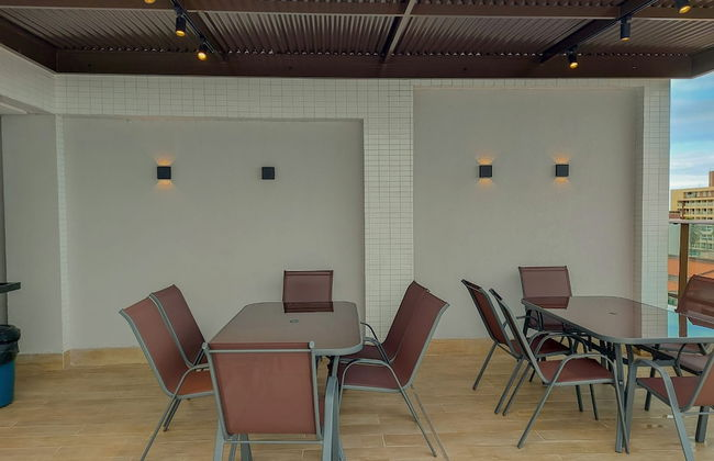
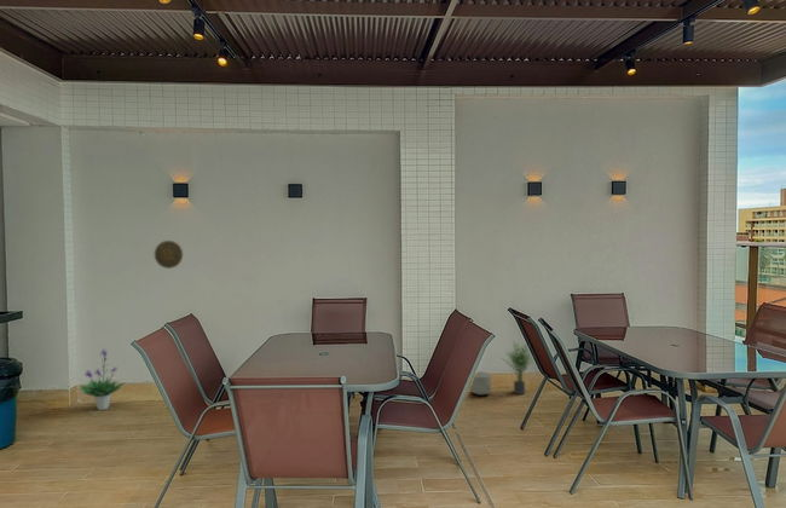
+ decorative plate (168, 254)
+ potted plant (102, 380)
+ planter (480, 383)
+ potted plant (516, 365)
